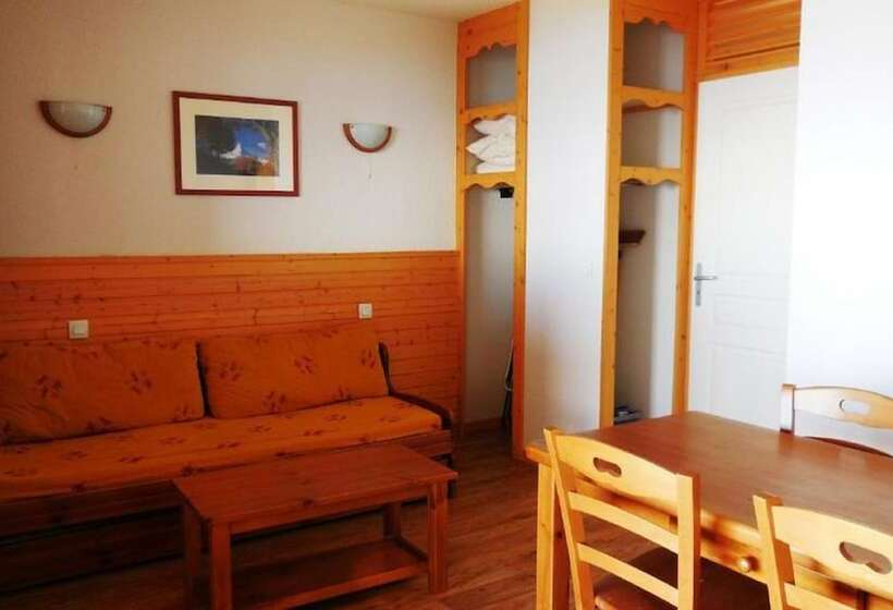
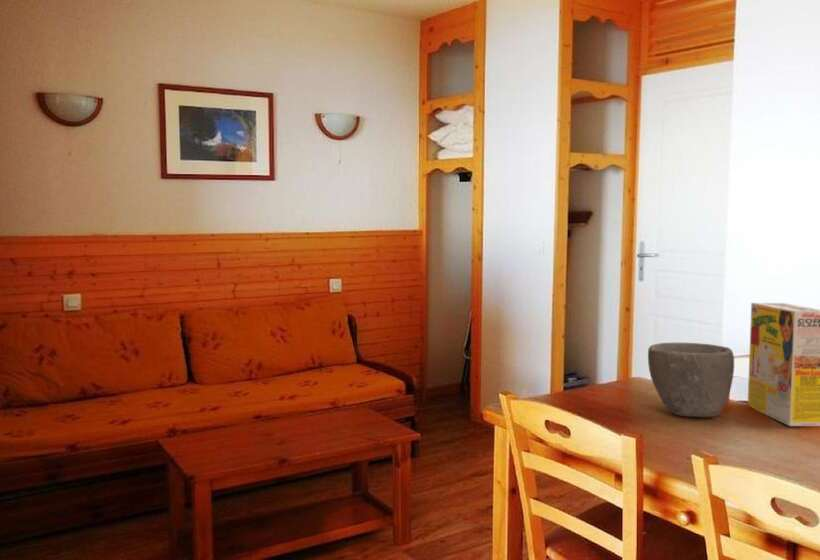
+ cereal box (786, 361)
+ bowl (689, 380)
